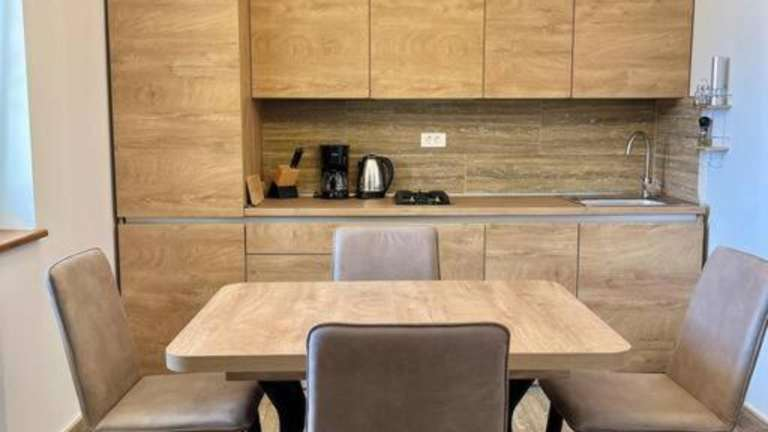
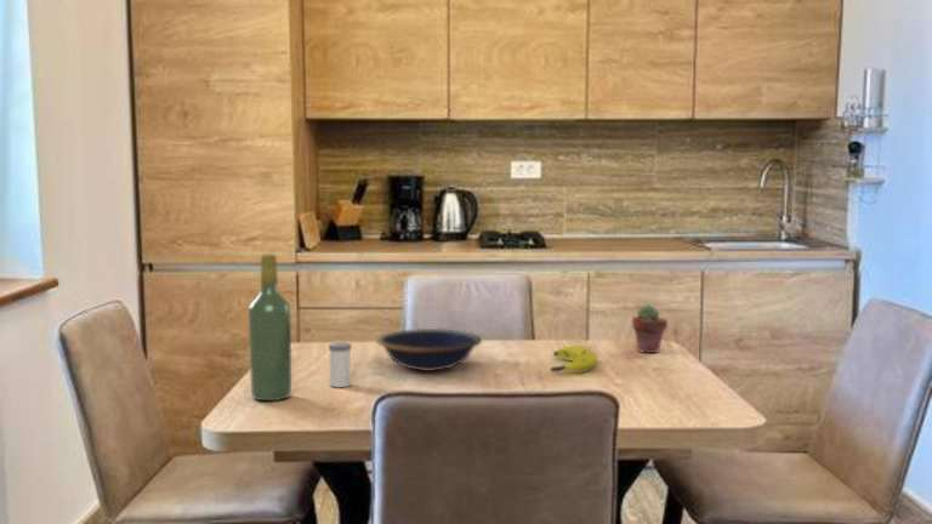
+ bowl (428, 353)
+ salt shaker (340, 364)
+ banana (566, 357)
+ wine bottle (269, 326)
+ potted succulent (649, 328)
